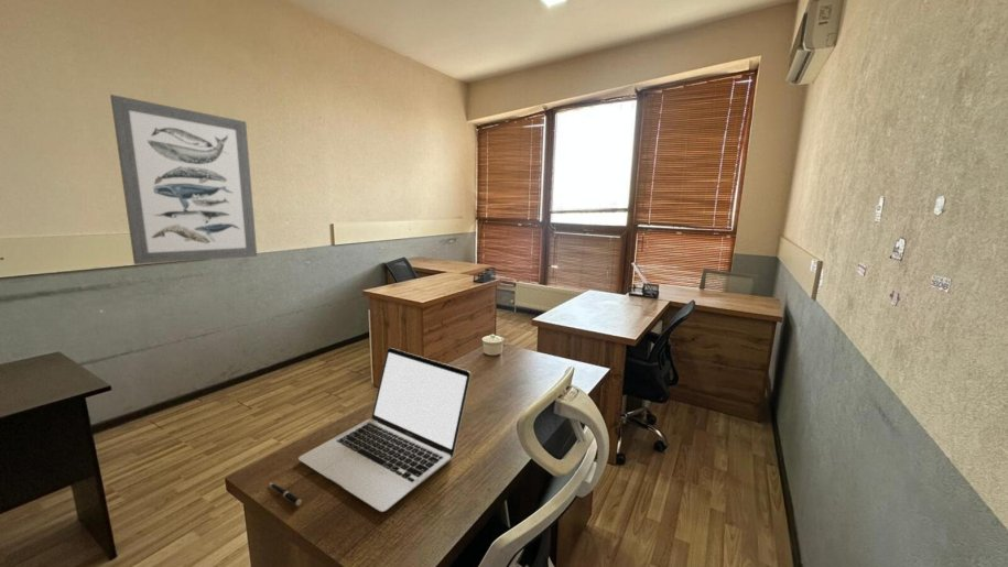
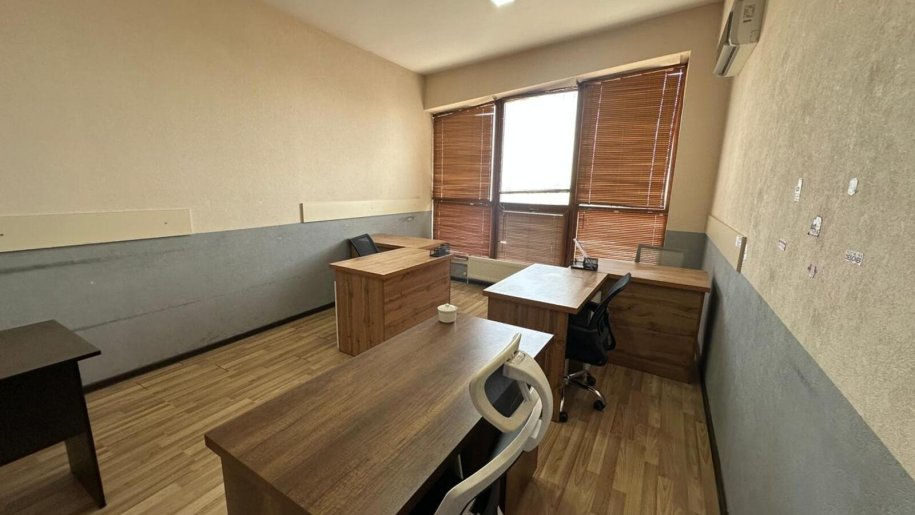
- wall art (194, 187)
- laptop (386, 415)
- pen (283, 491)
